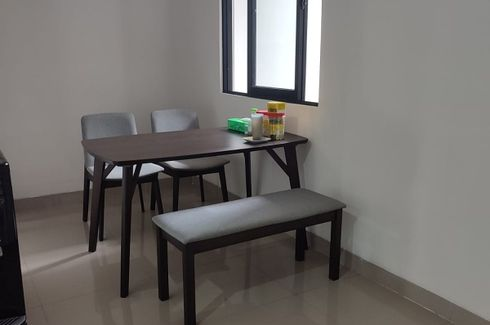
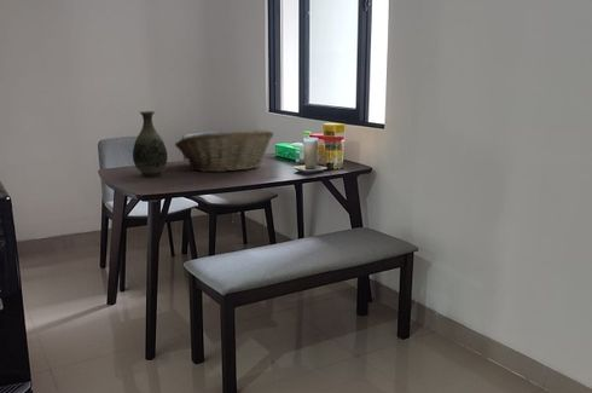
+ fruit basket (225, 146)
+ vase (149, 144)
